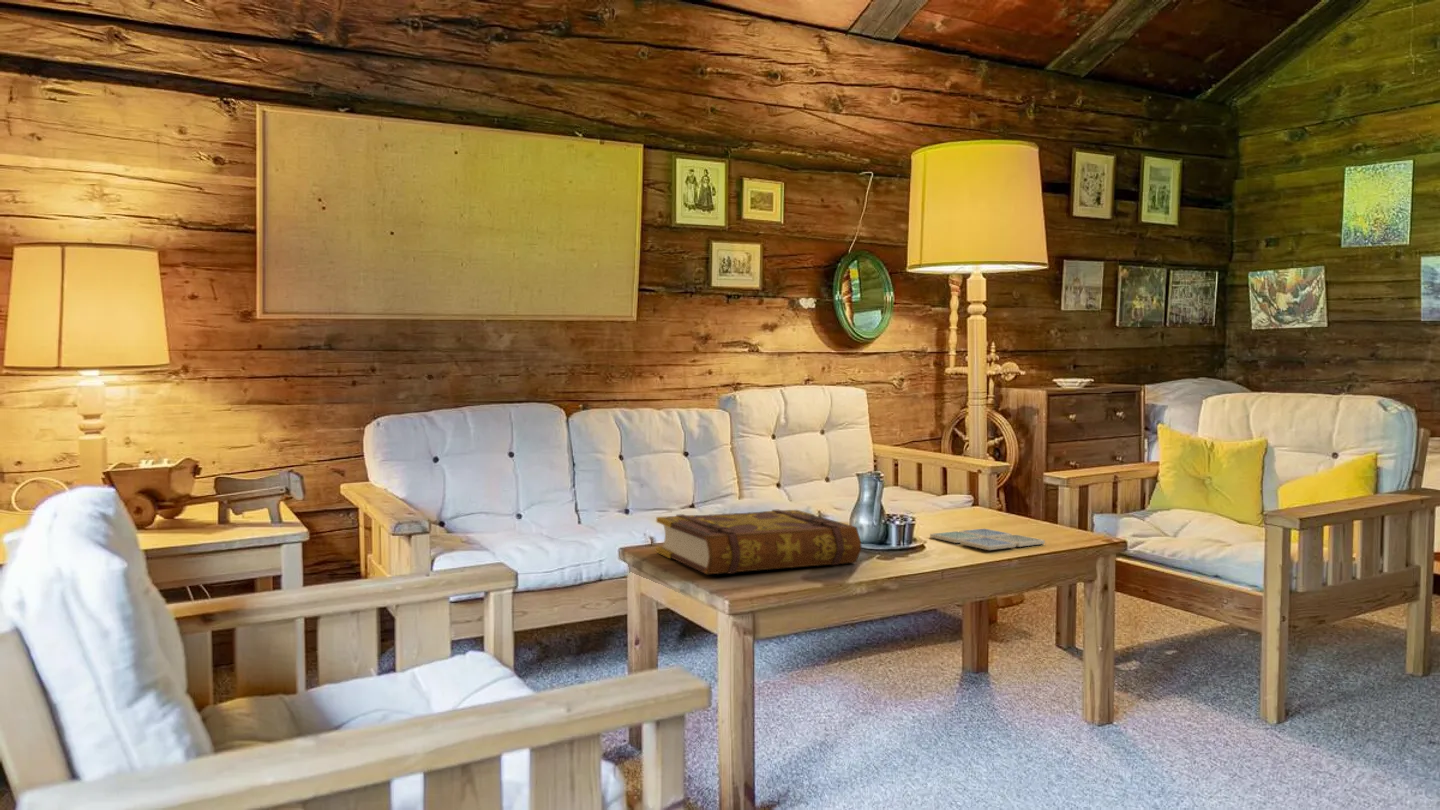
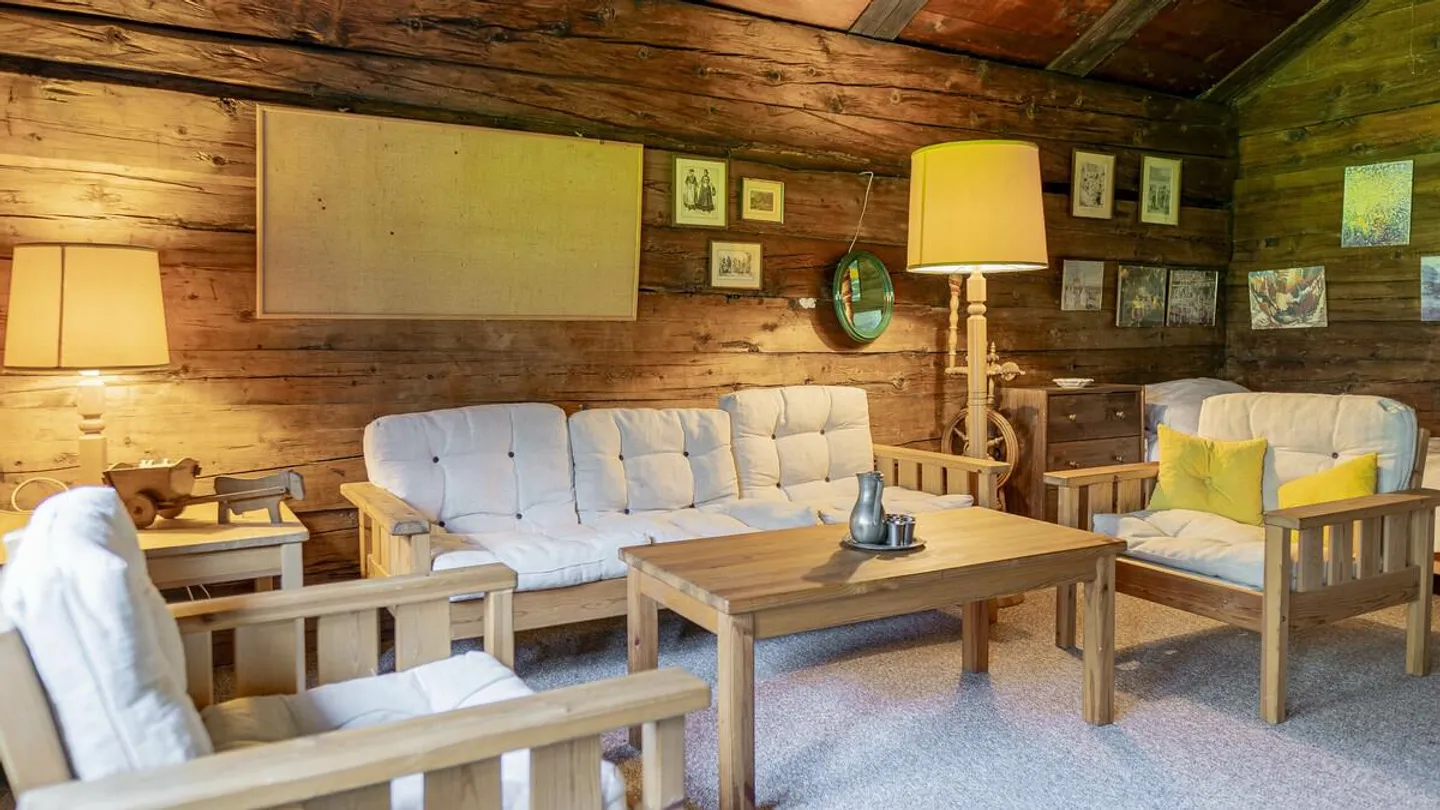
- drink coaster (986, 538)
- book (756, 538)
